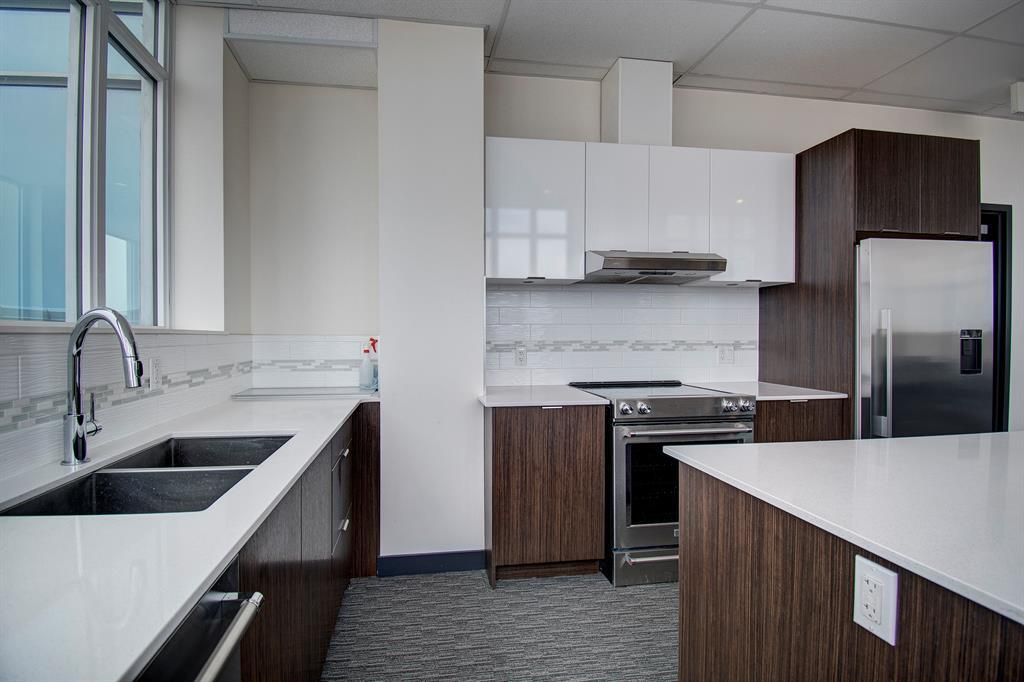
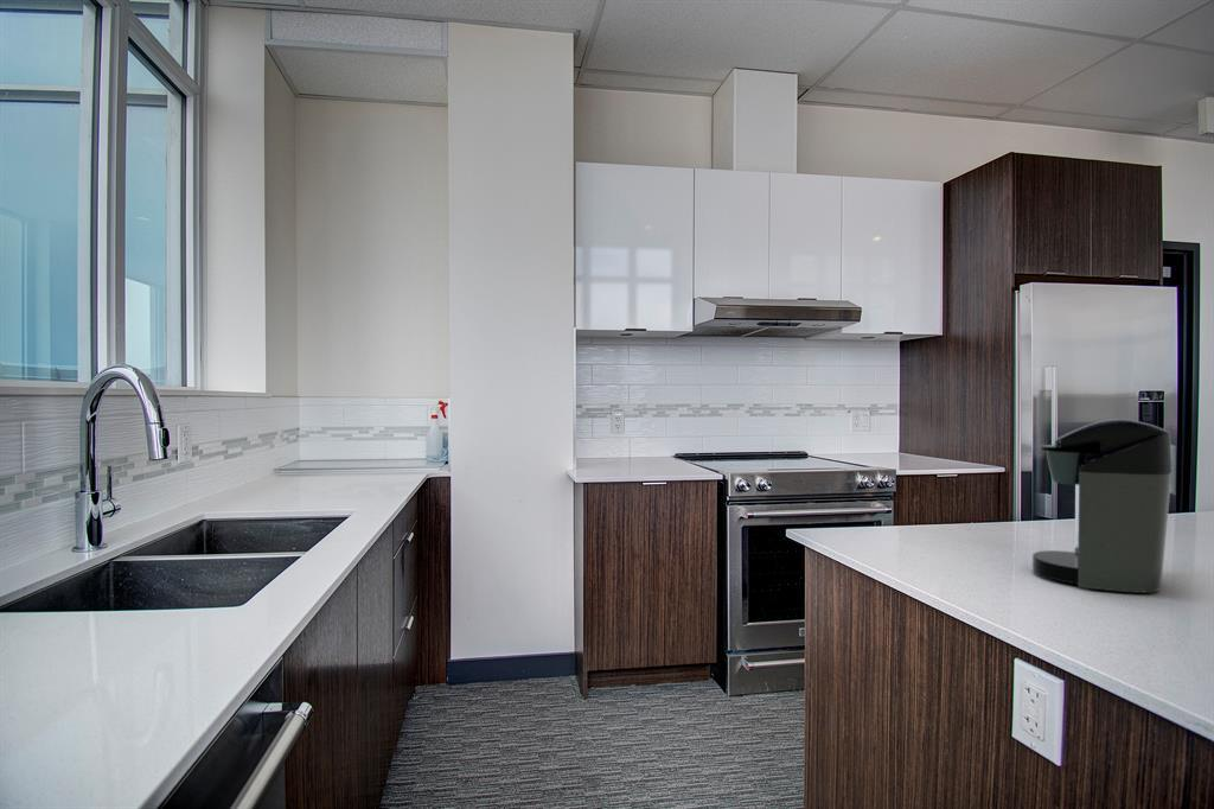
+ coffee maker (1105, 495)
